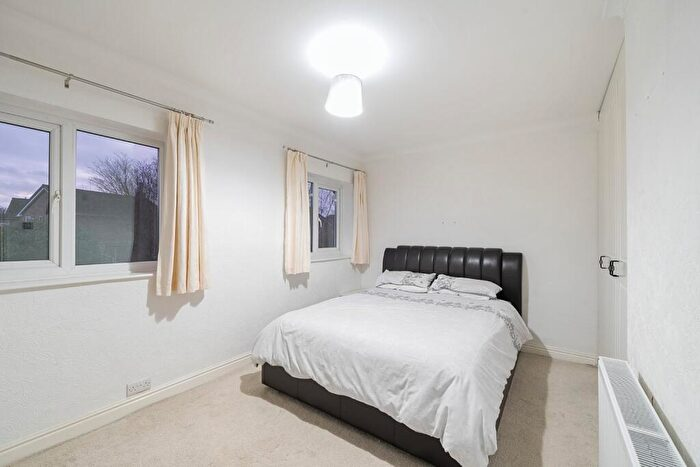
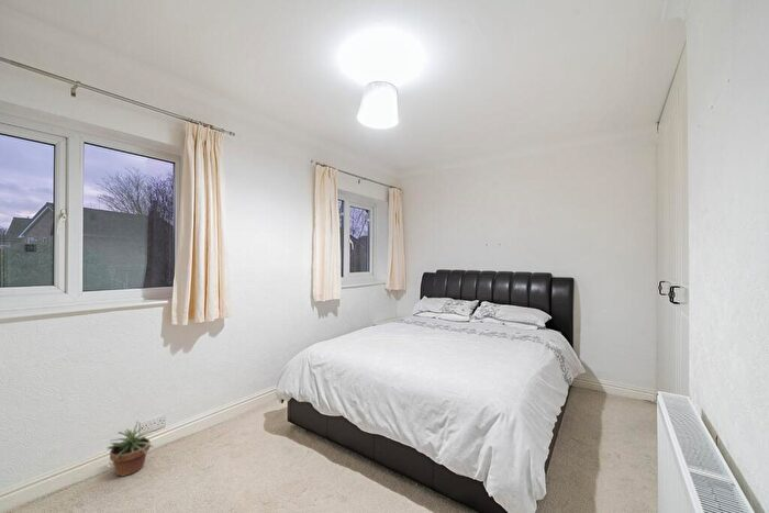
+ potted plant (132, 447)
